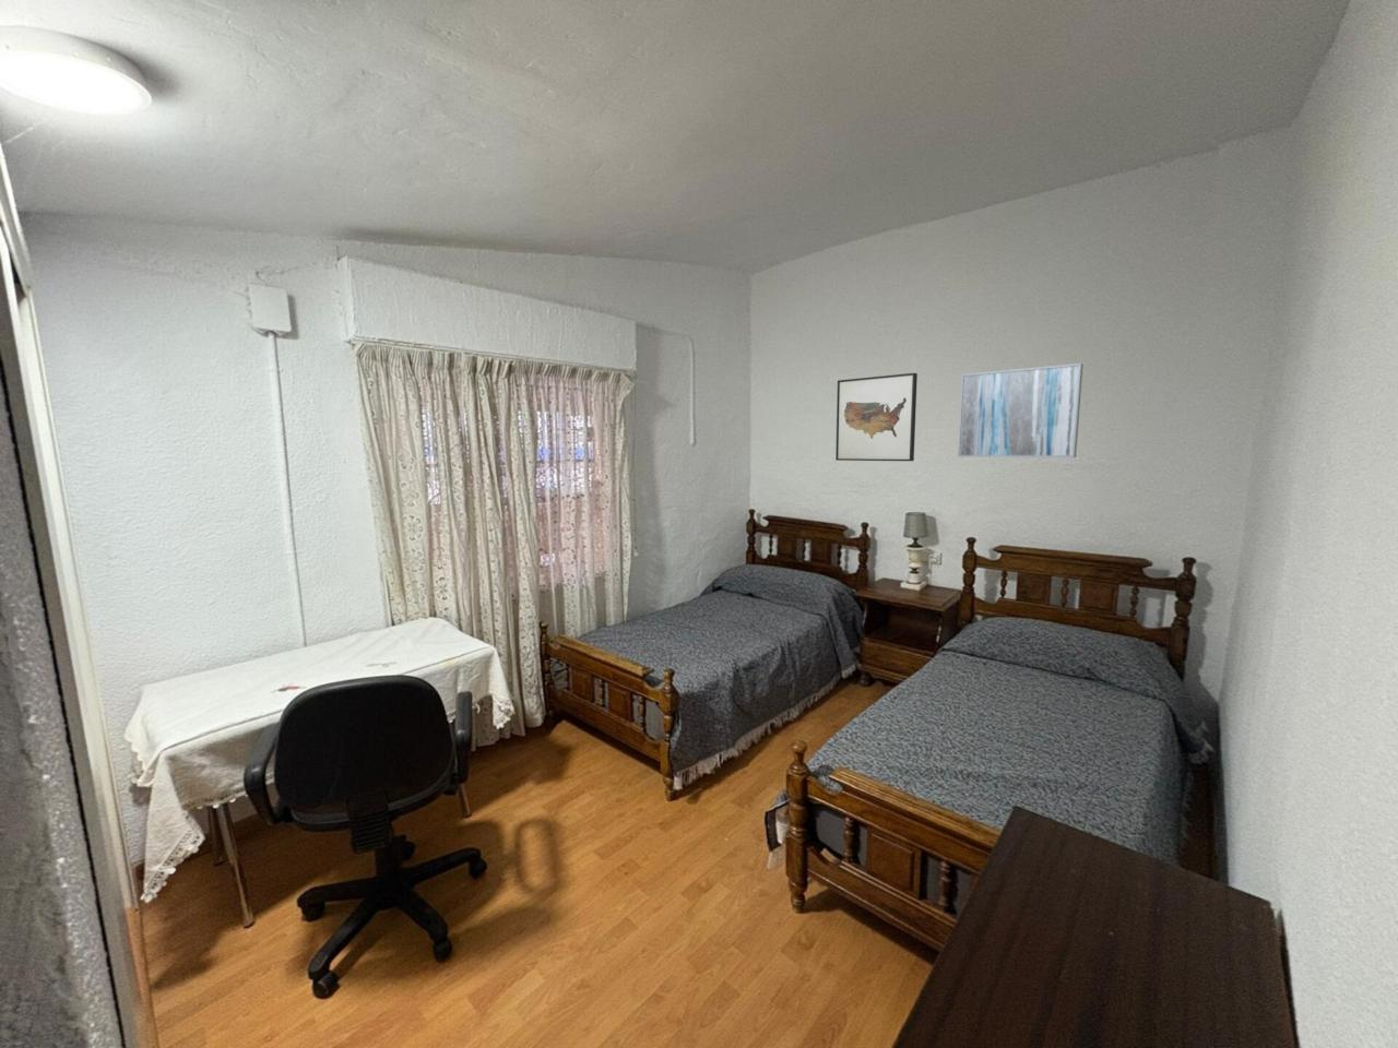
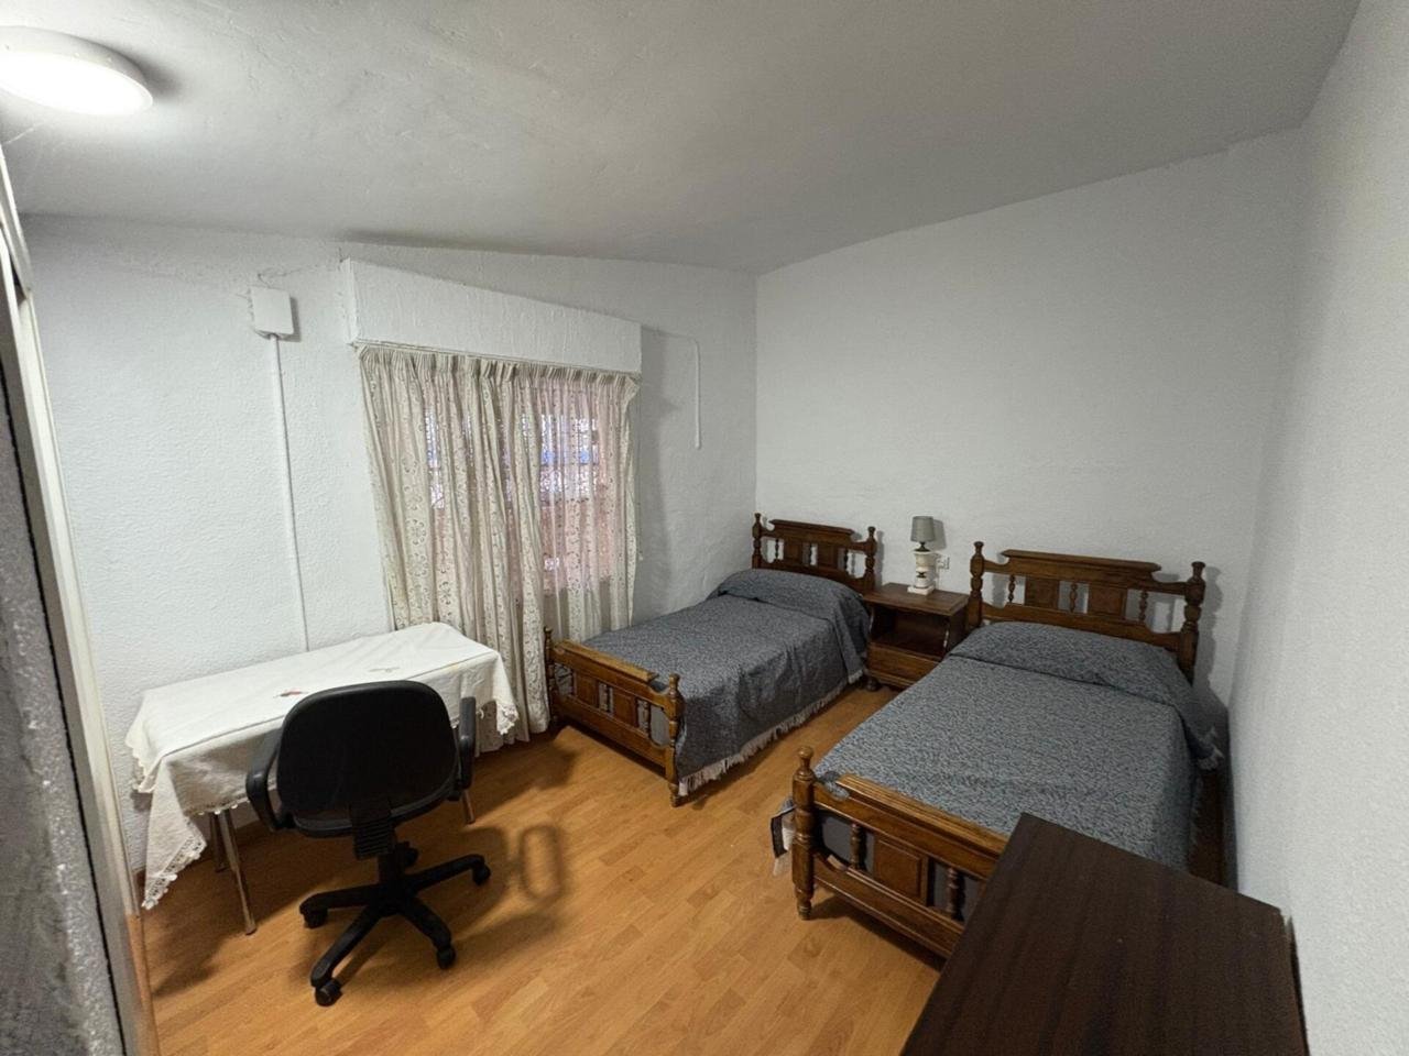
- wall art (874, 419)
- wall art (1016, 414)
